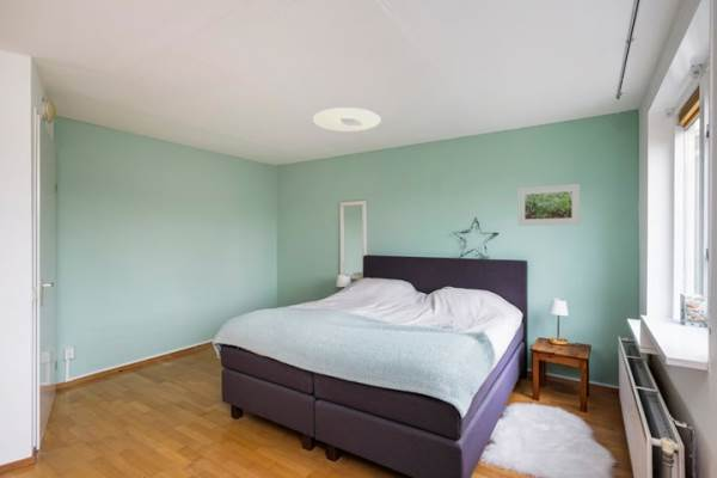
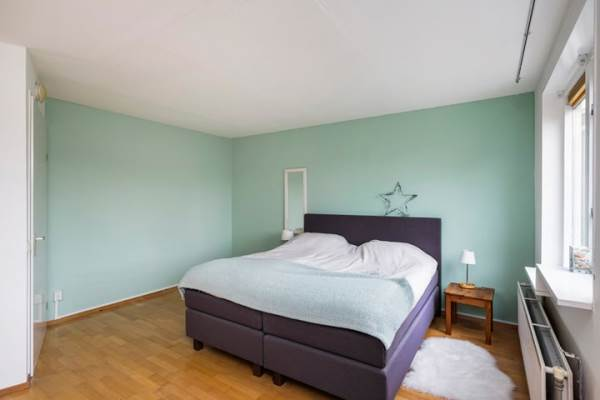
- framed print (547, 206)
- ceiling light (347, 117)
